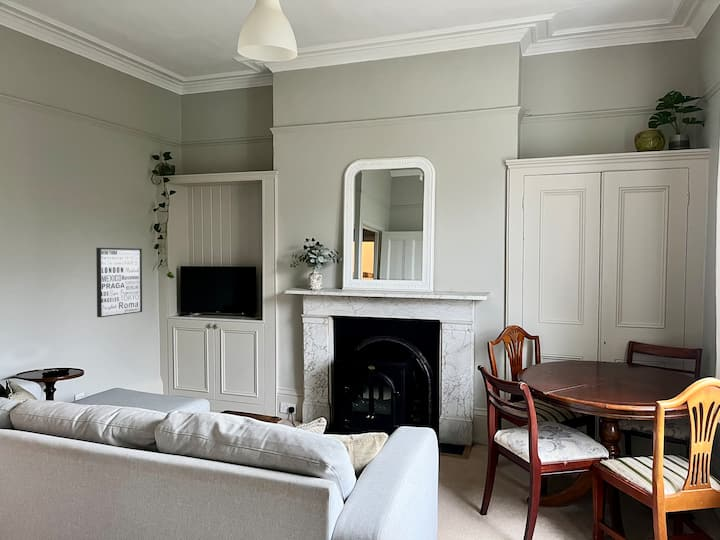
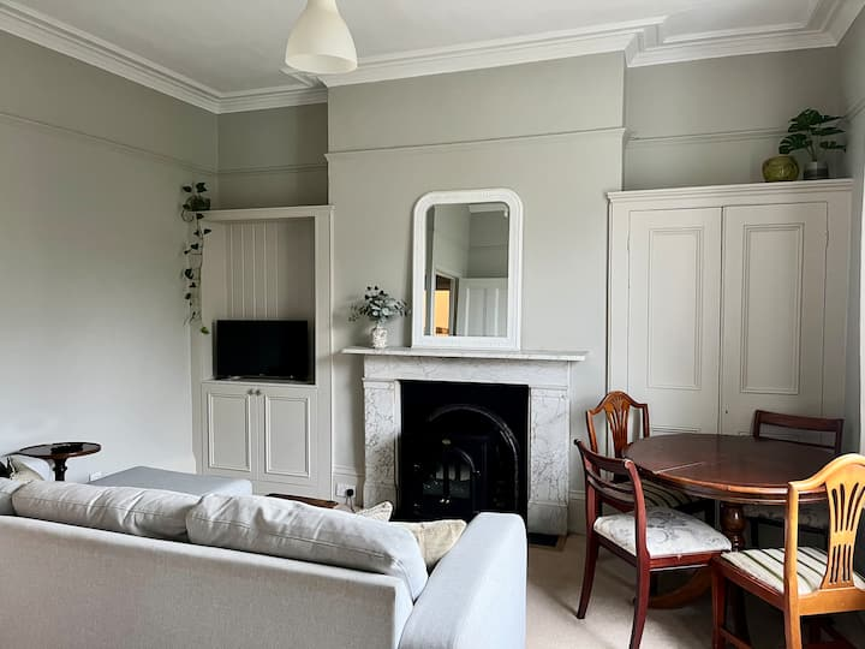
- wall art (120, 281)
